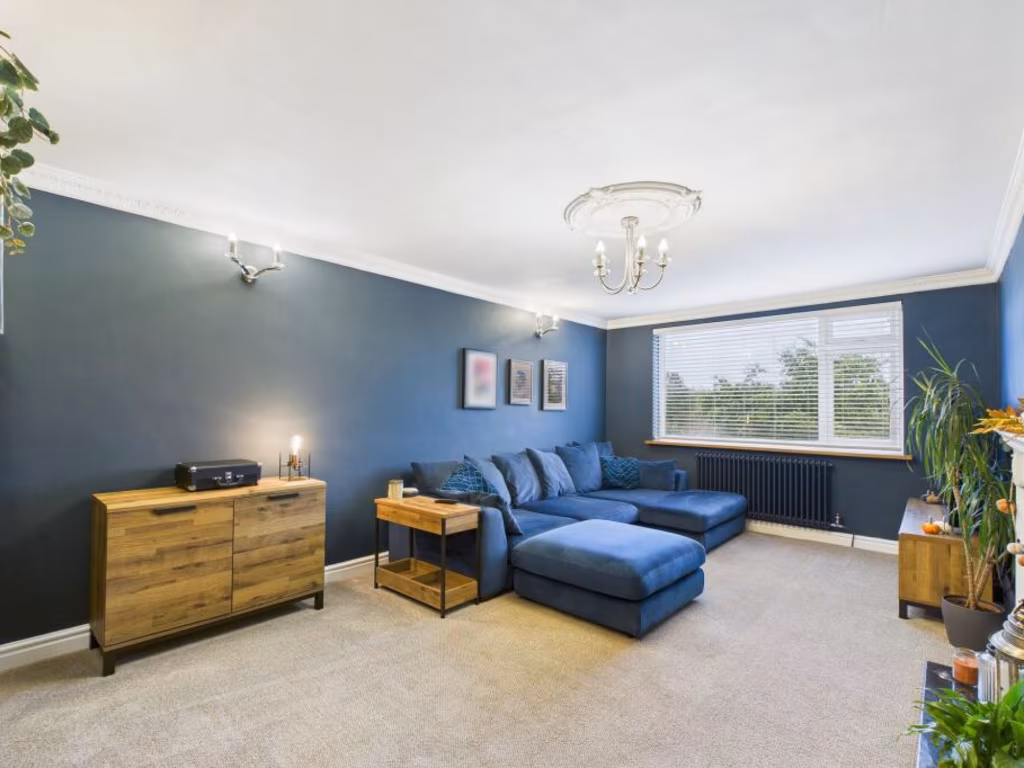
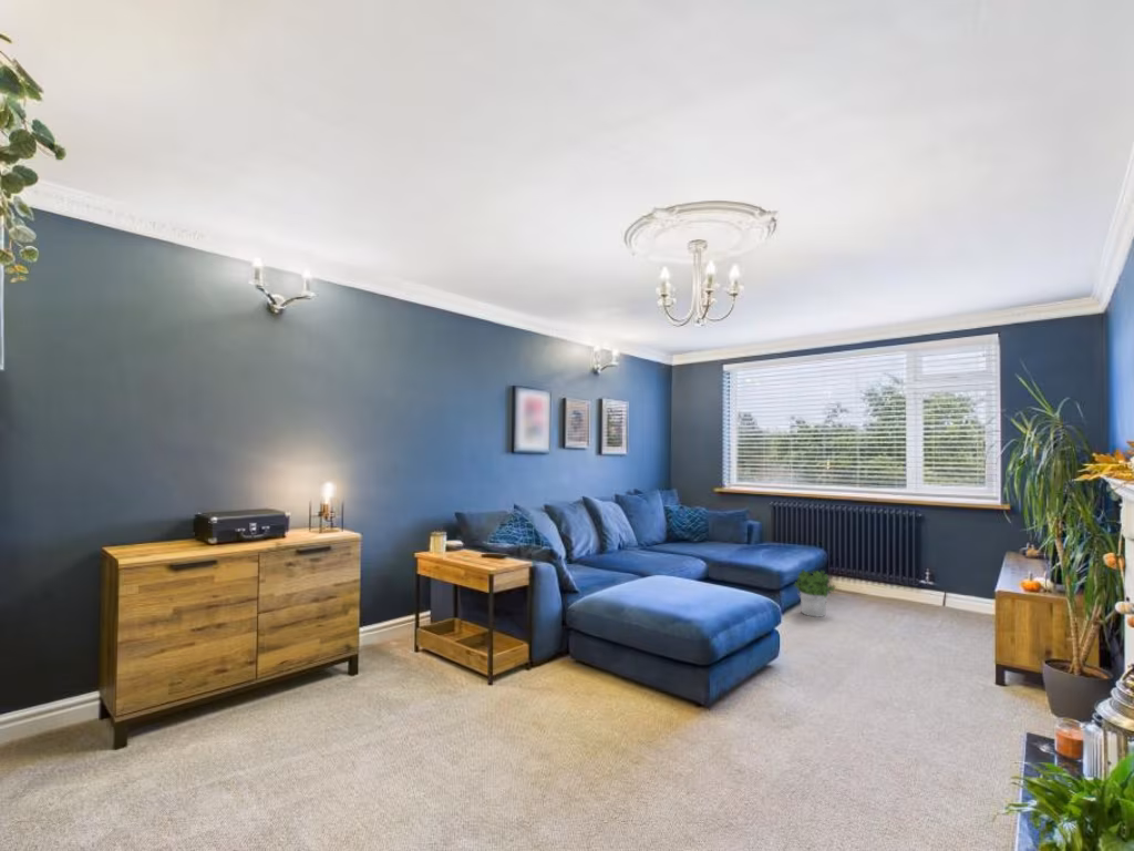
+ potted plant (814, 592)
